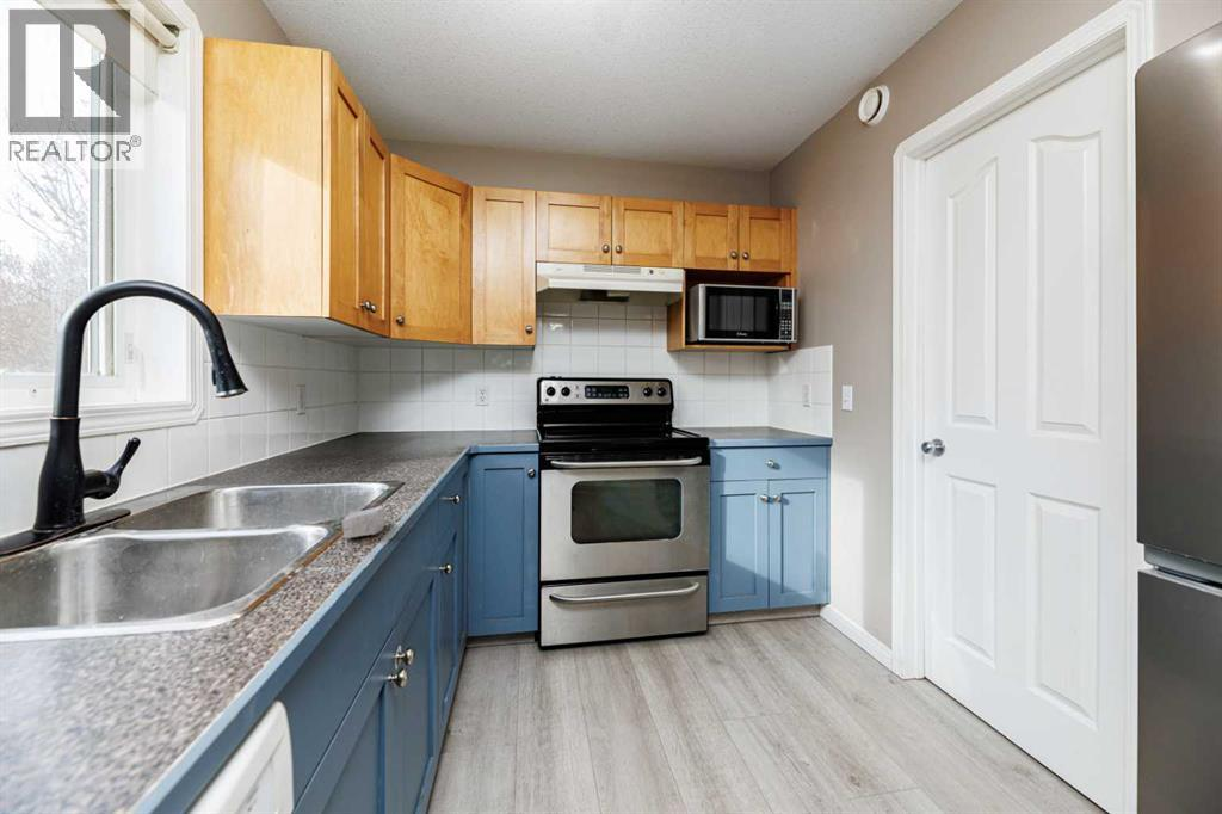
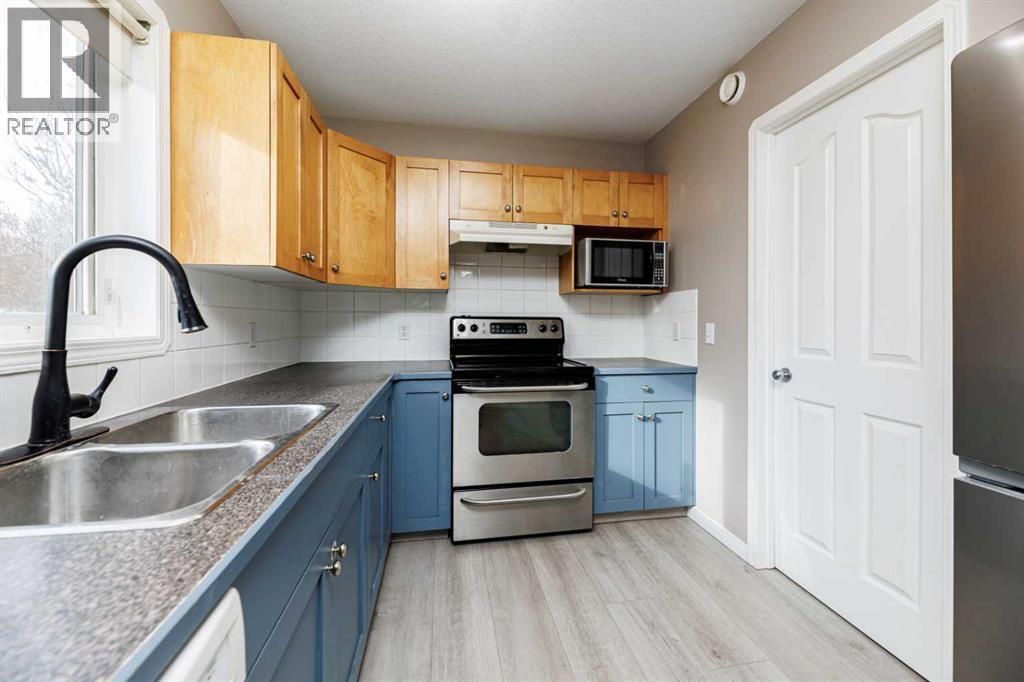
- soap bar (365, 518)
